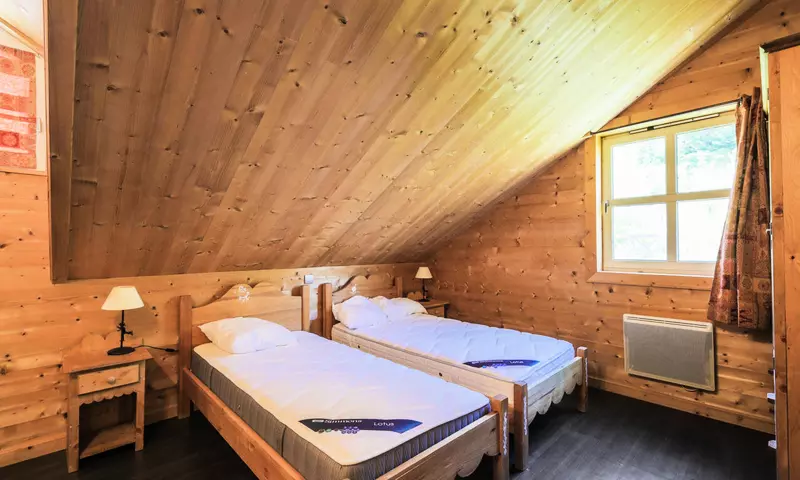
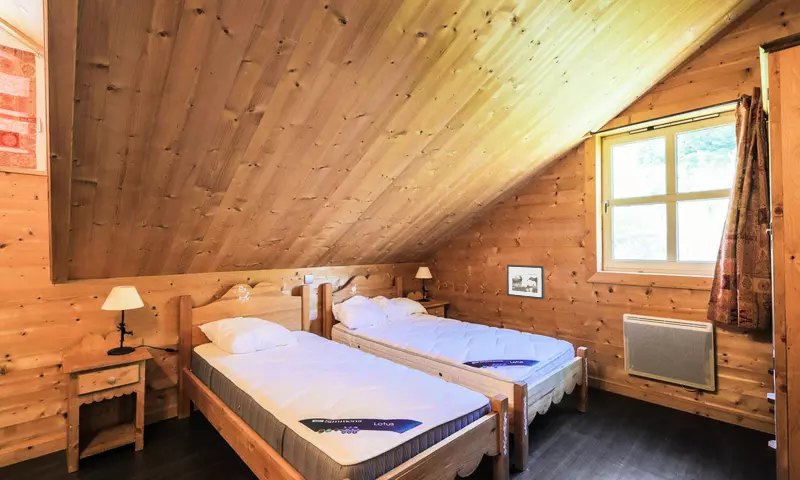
+ picture frame (524, 281)
